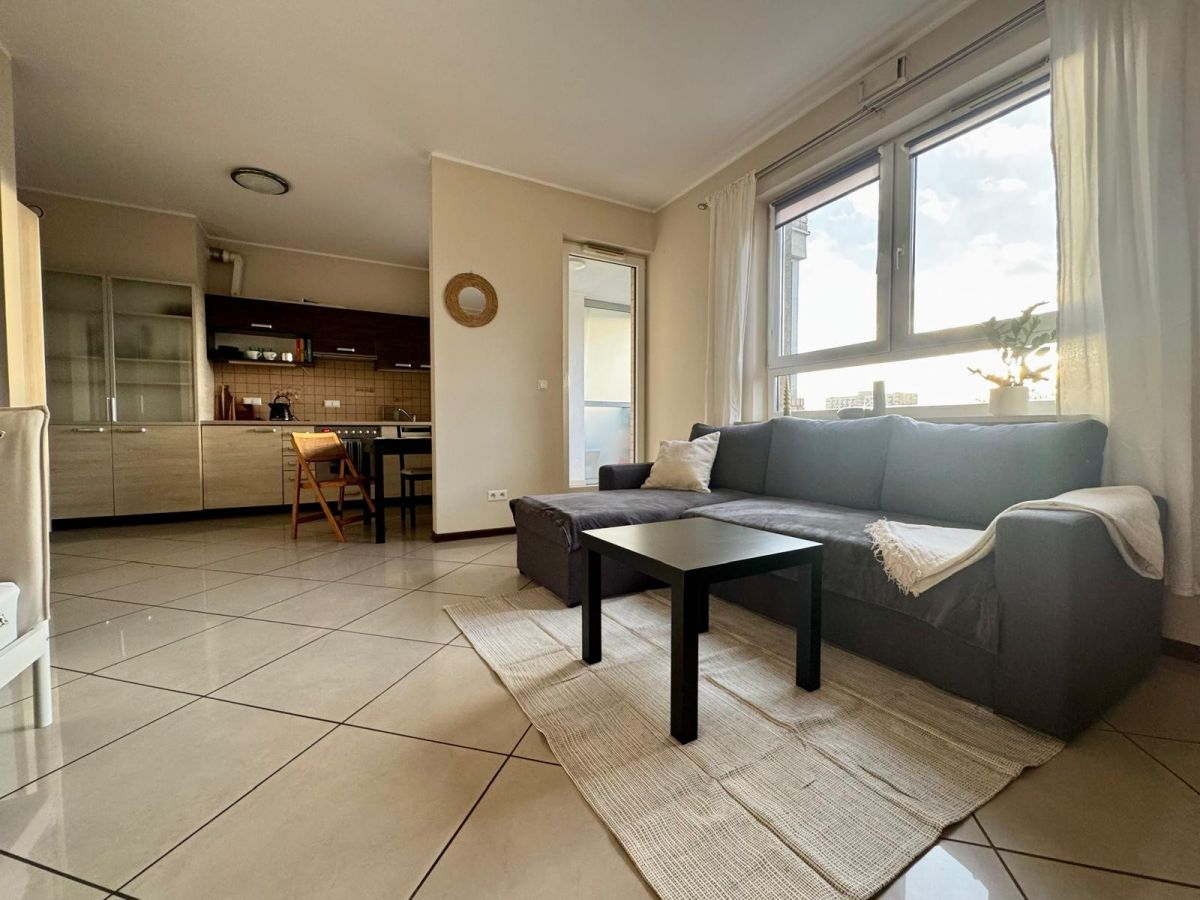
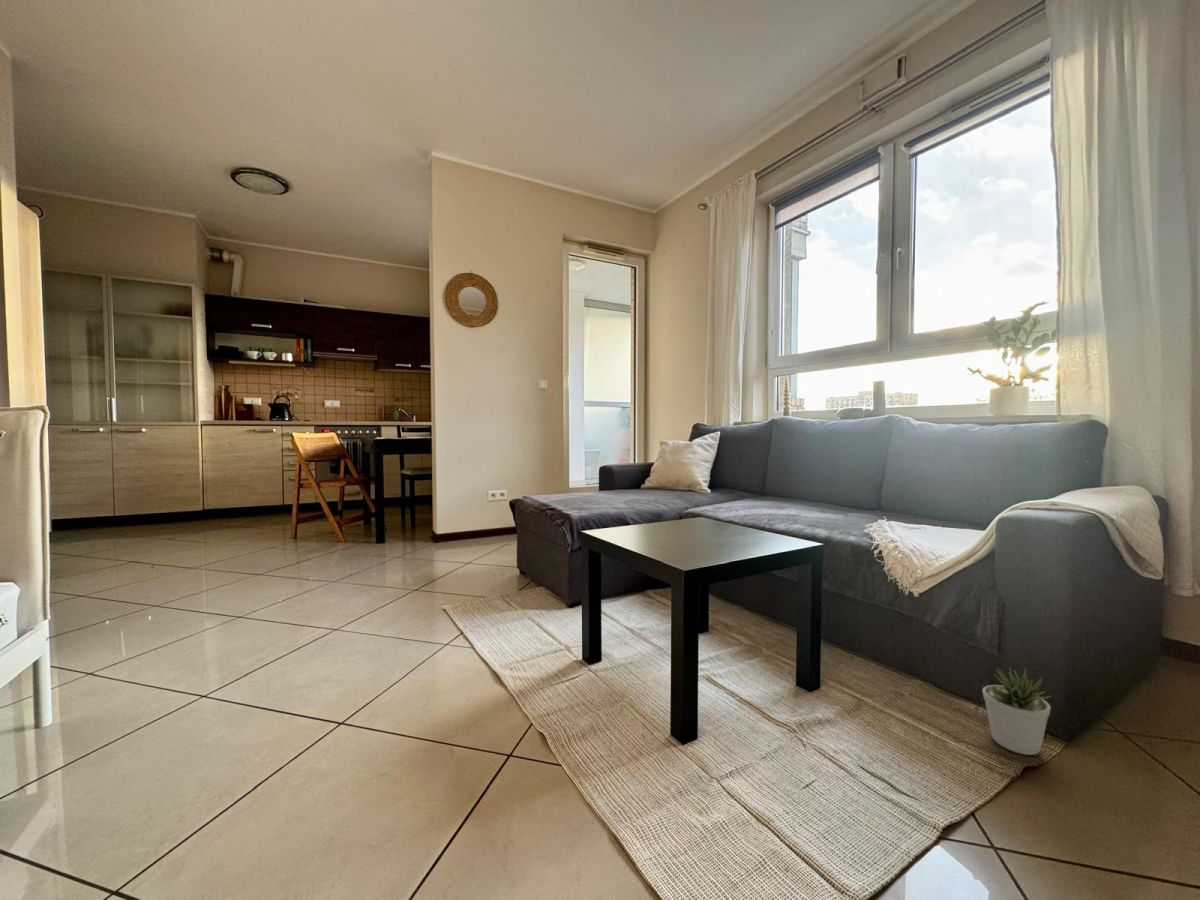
+ potted plant (1014, 704)
